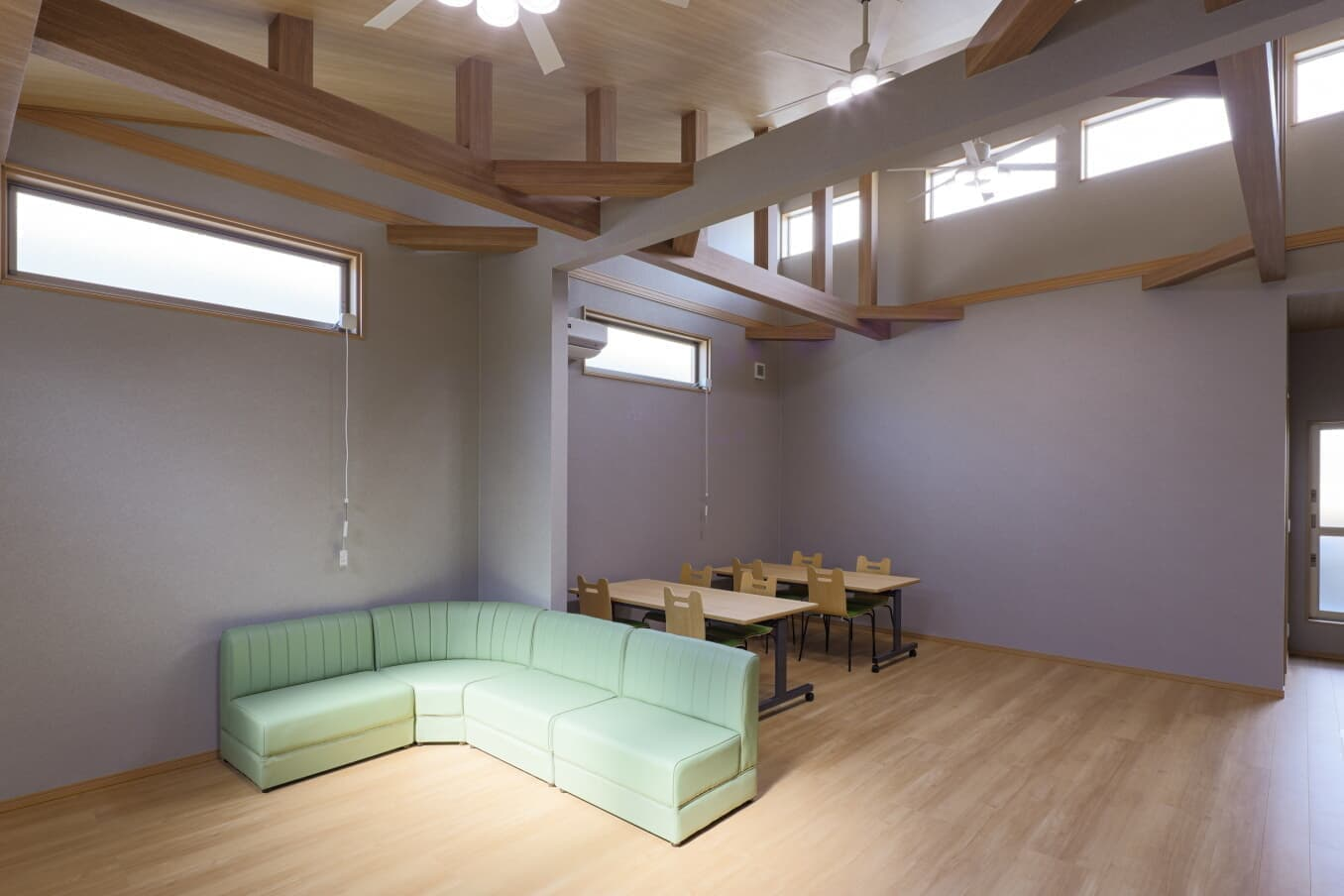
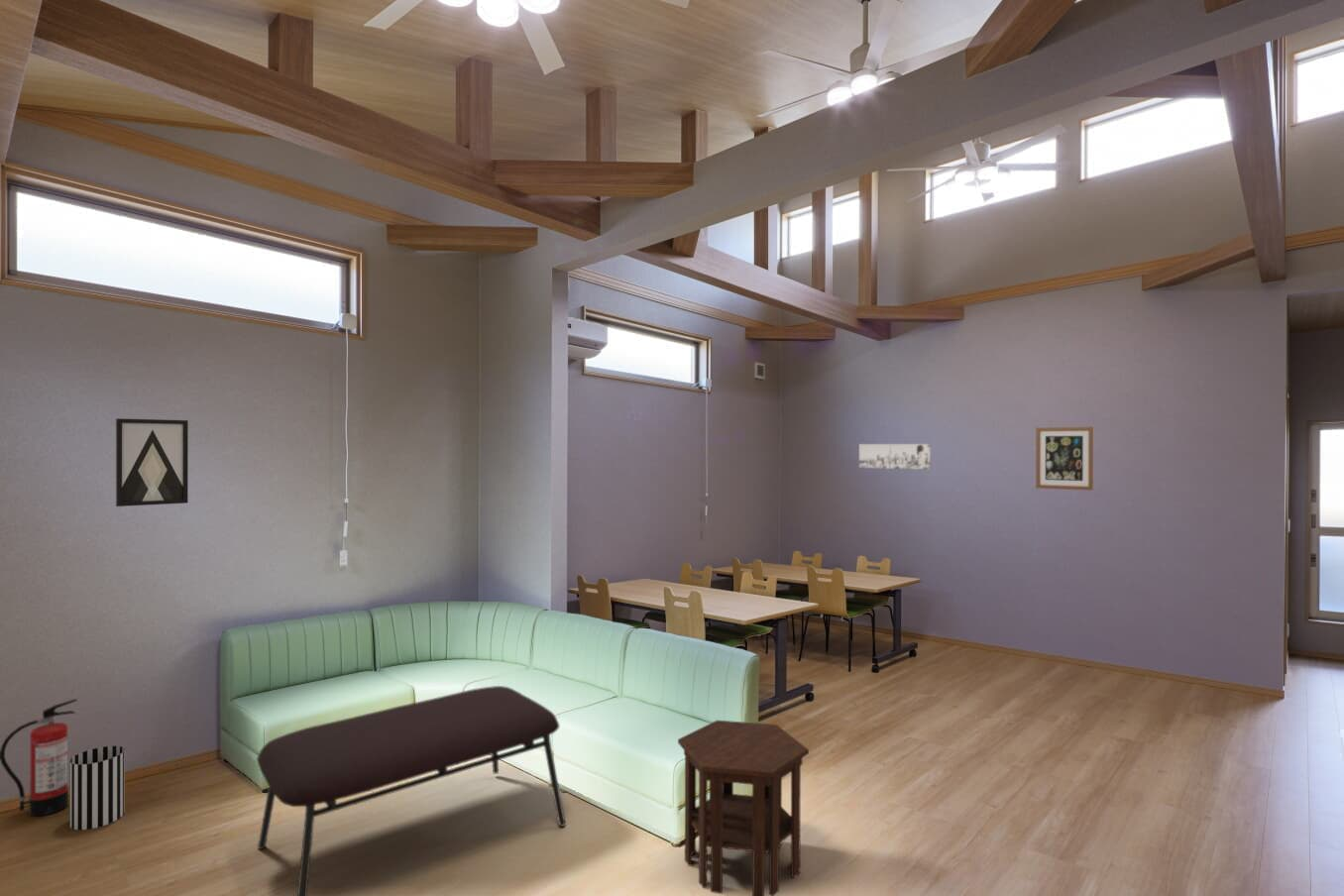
+ wall art (893, 456)
+ fire extinguisher (39, 759)
+ wastebasket (97, 786)
+ coffee table (416, 779)
+ wall art (153, 462)
+ side table (741, 803)
+ wall art (1064, 458)
